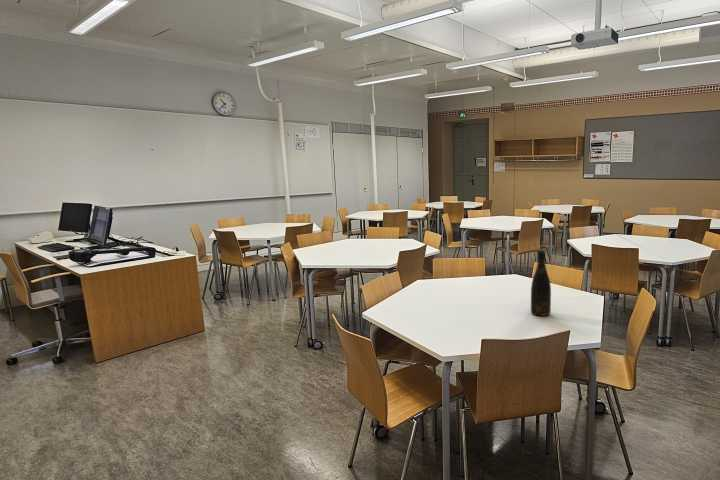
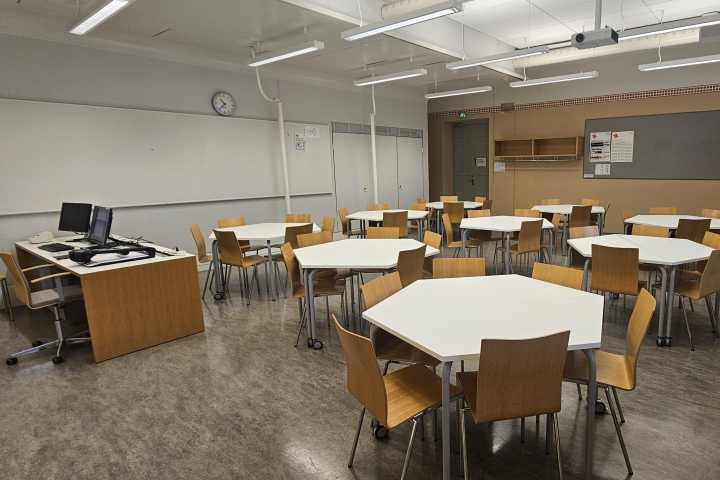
- bottle (541, 281)
